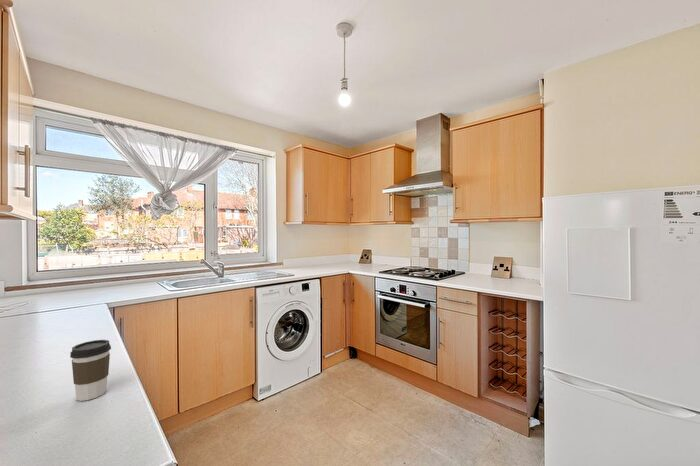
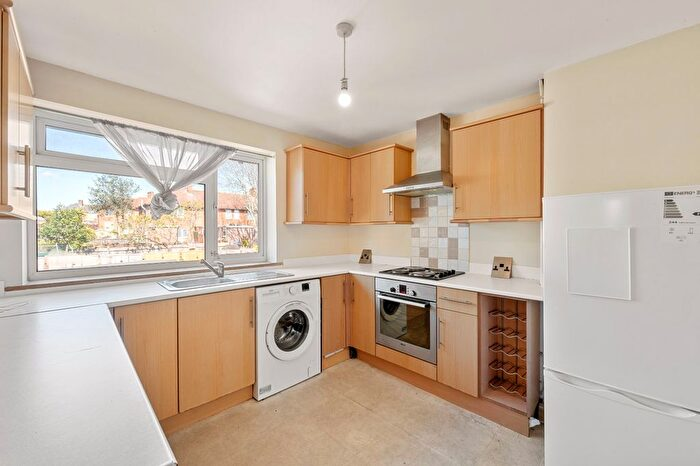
- coffee cup (91, 369)
